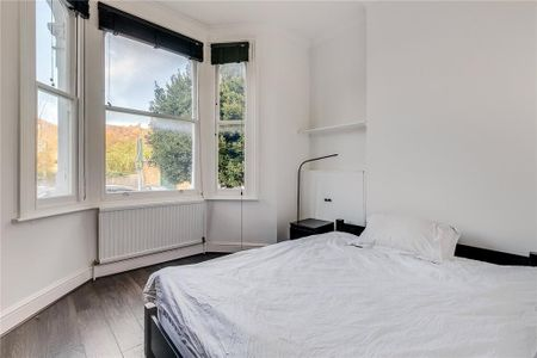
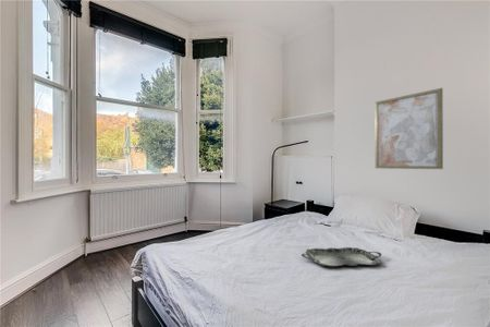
+ serving tray (341, 255)
+ wall art (405, 132)
